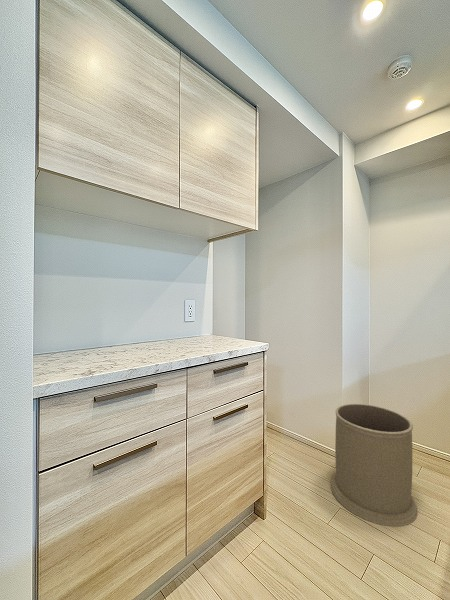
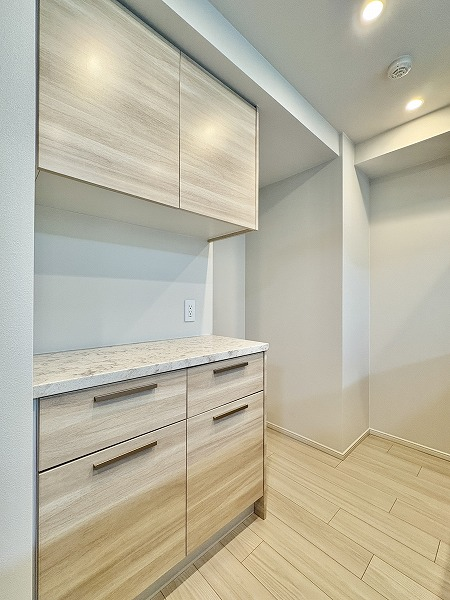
- trash can (371, 455)
